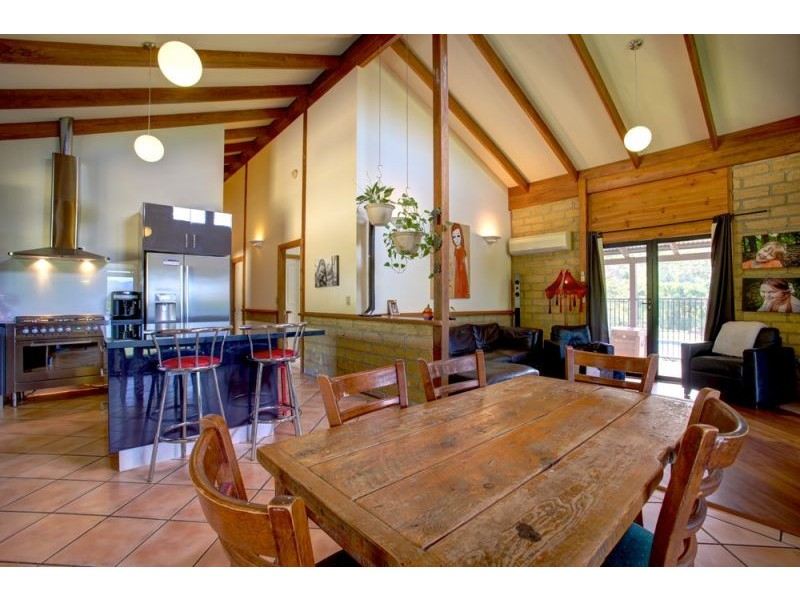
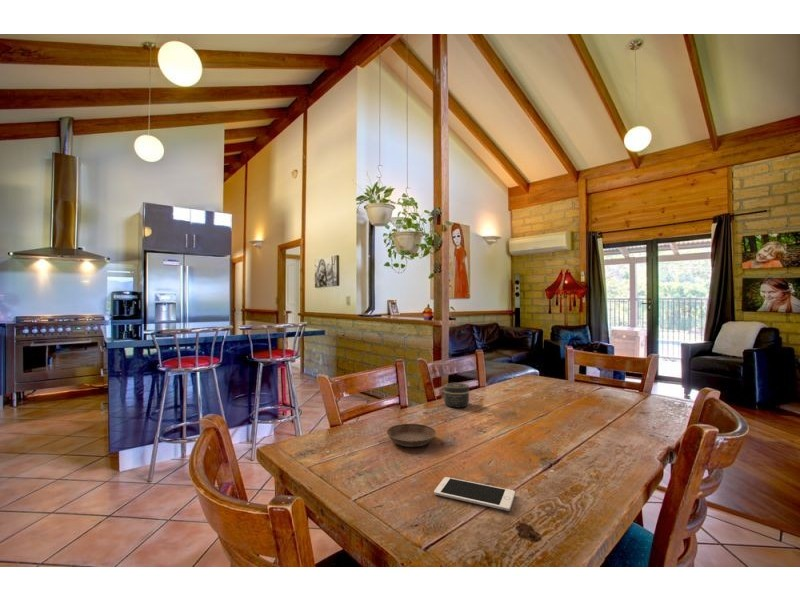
+ jar (456, 394)
+ saucer (411, 435)
+ cell phone (474, 492)
